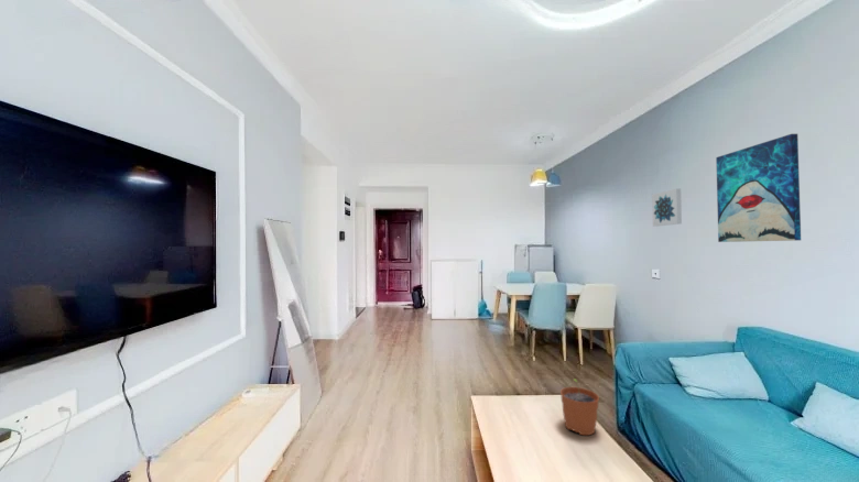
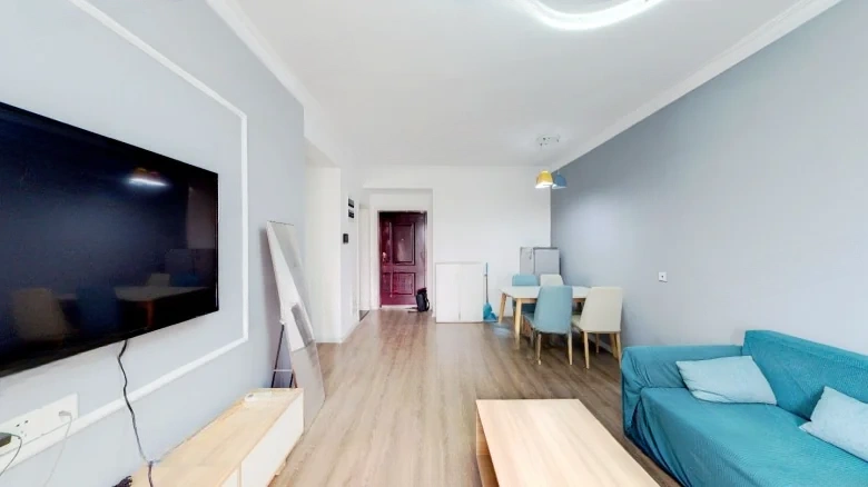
- wall art (665, 208)
- plant pot (579, 402)
- wall art (753, 194)
